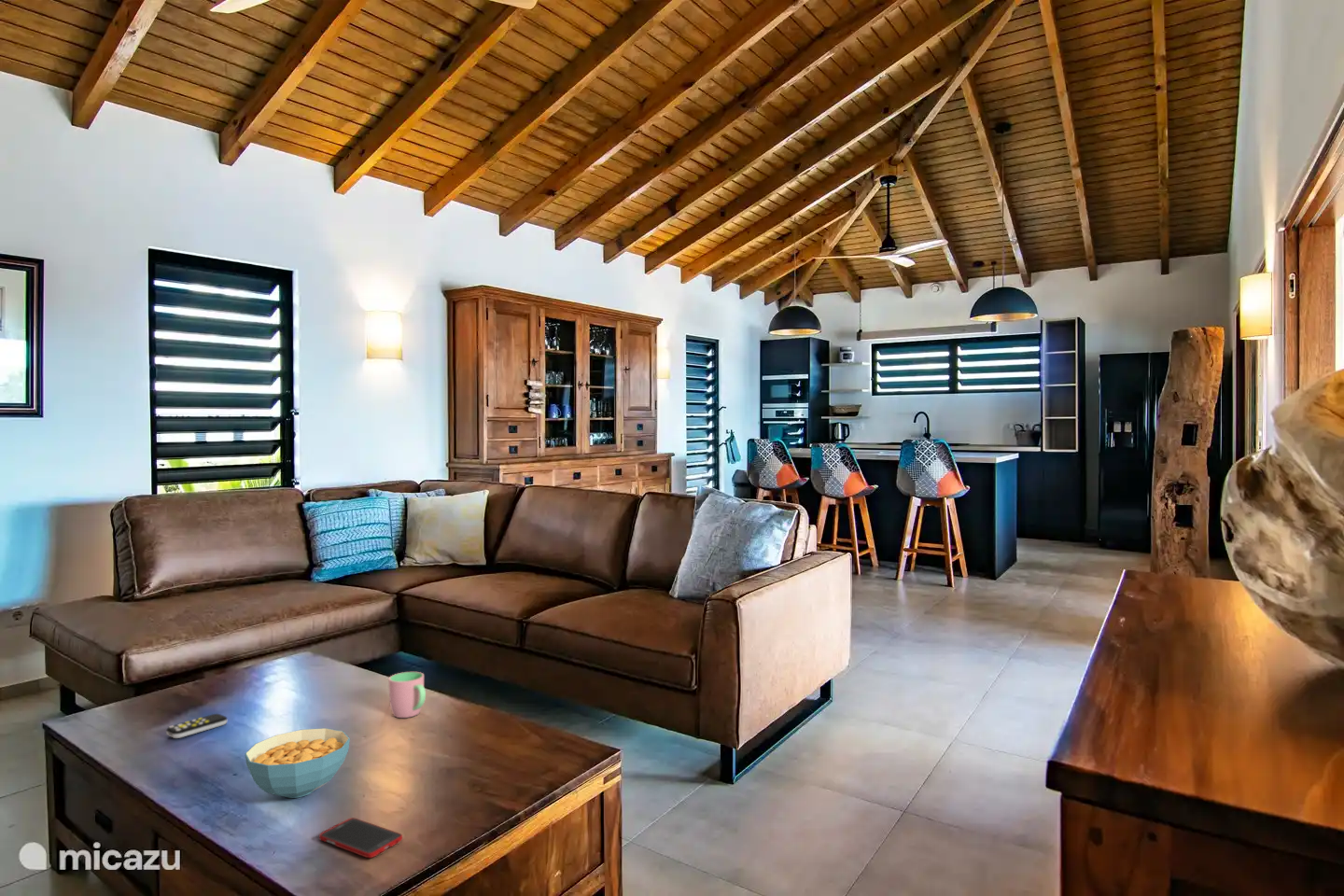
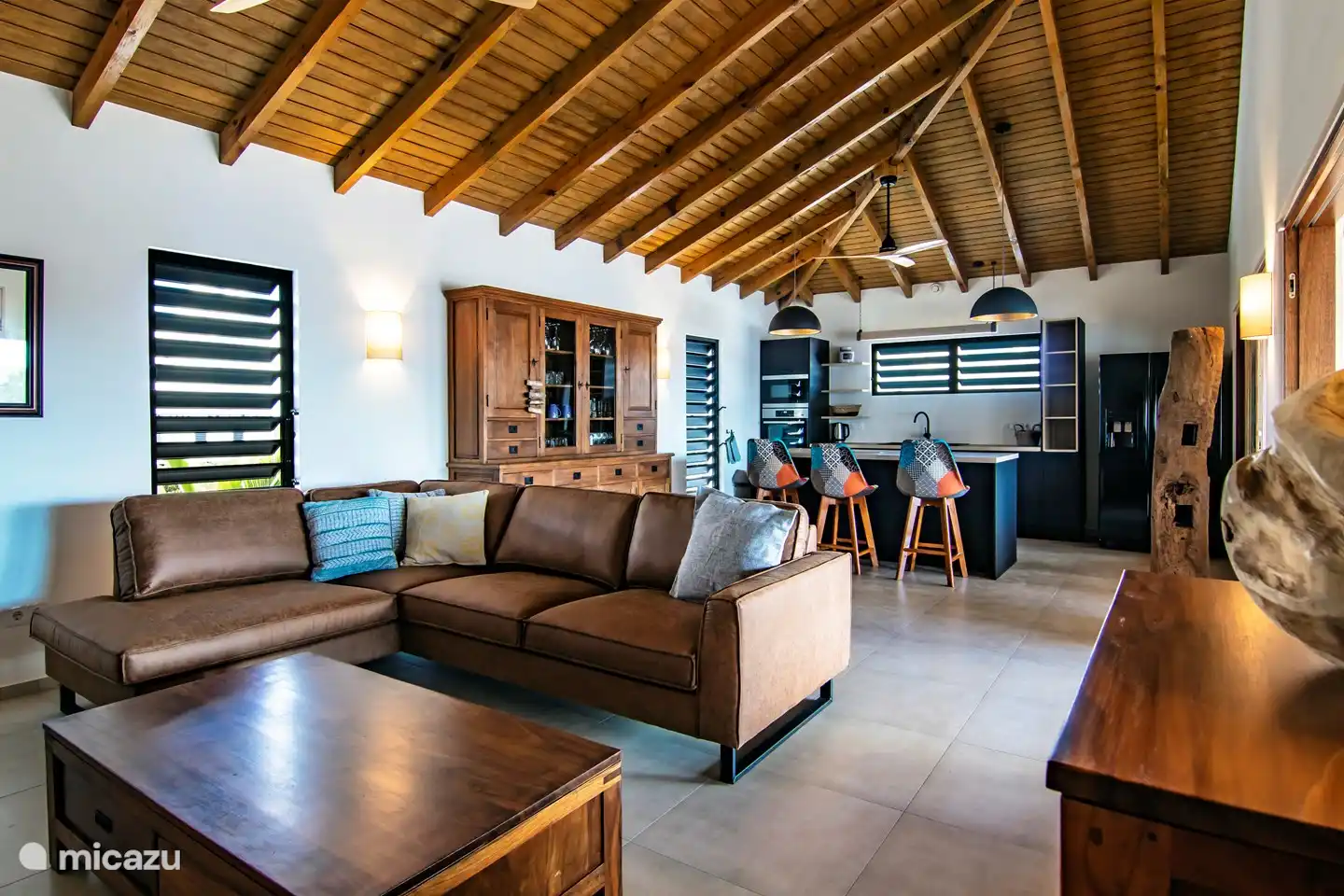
- cereal bowl (299, 768)
- cell phone (360, 837)
- cup (410, 695)
- remote control (197, 725)
